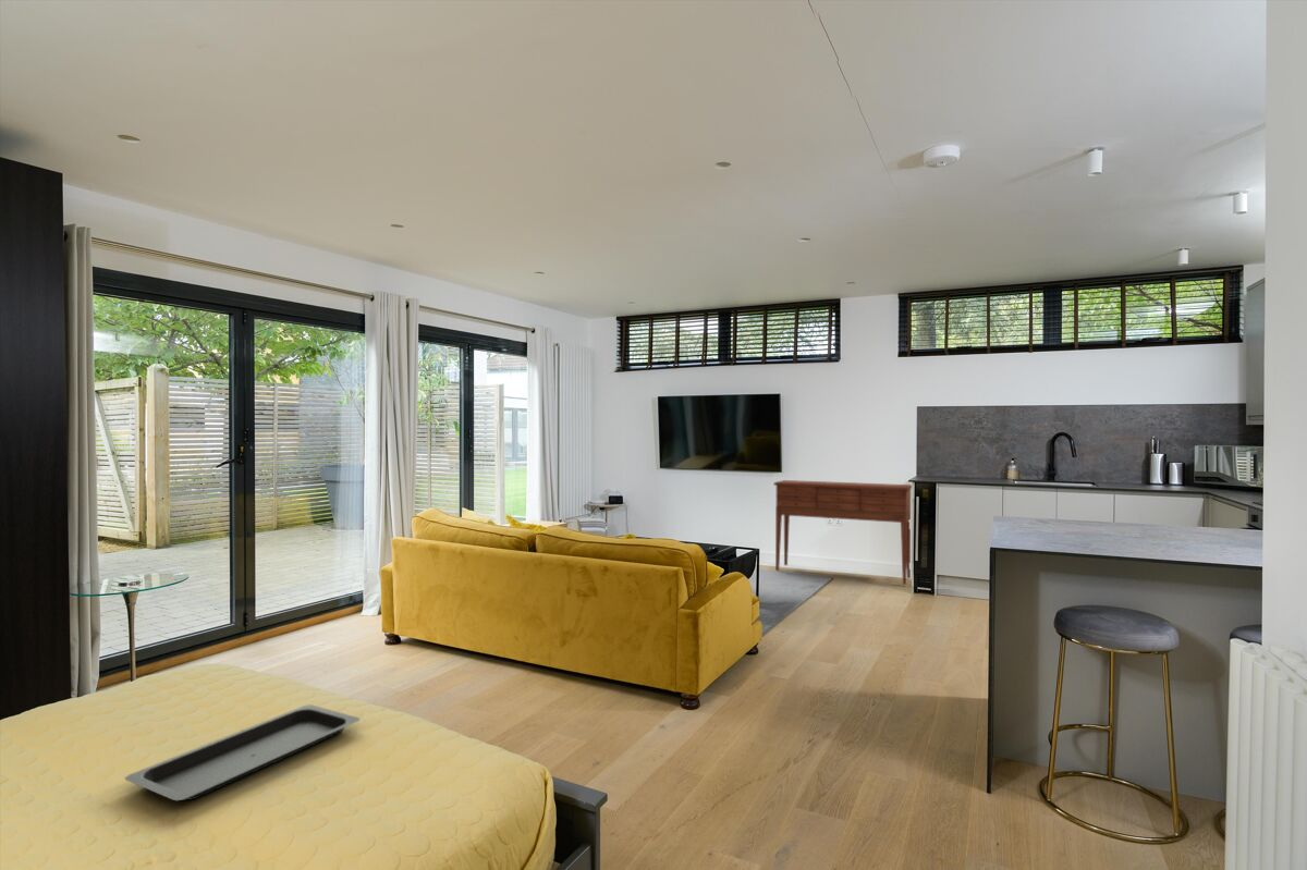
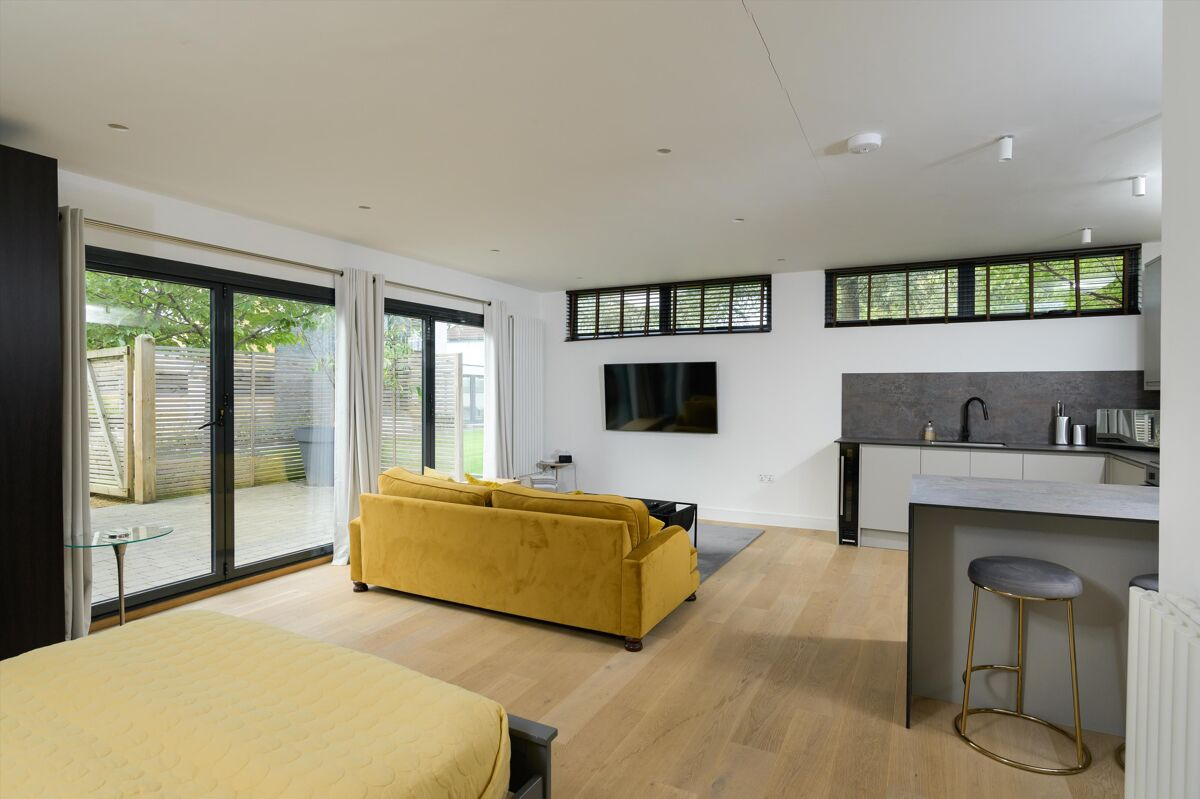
- console table (841, 518)
- serving tray (253, 750)
